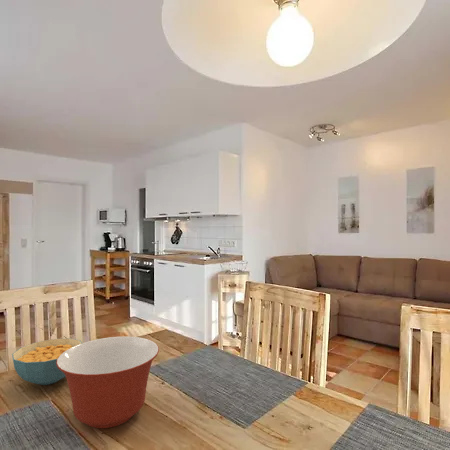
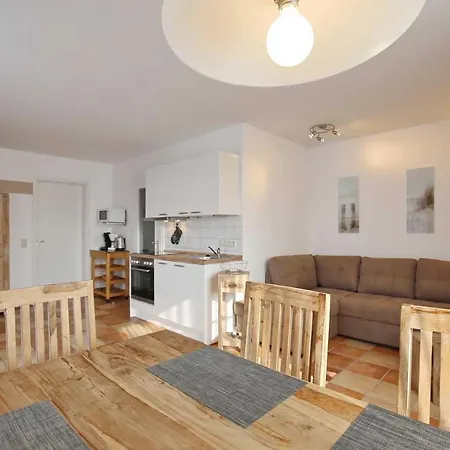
- mixing bowl (110, 383)
- cereal bowl (49, 364)
